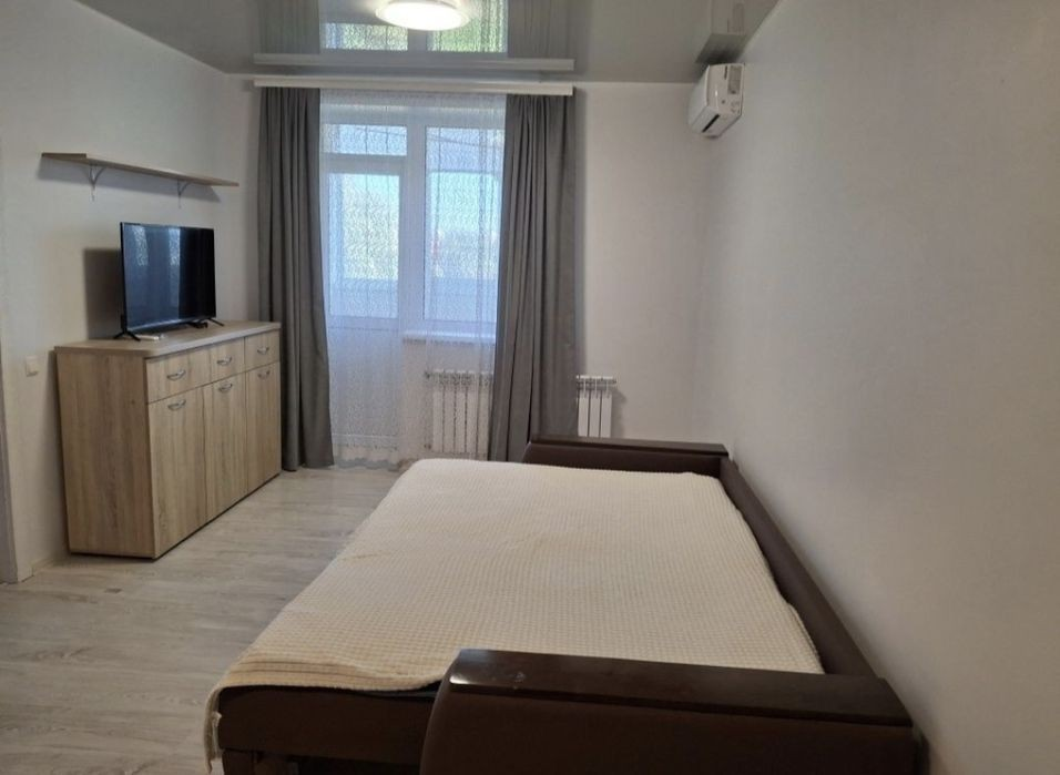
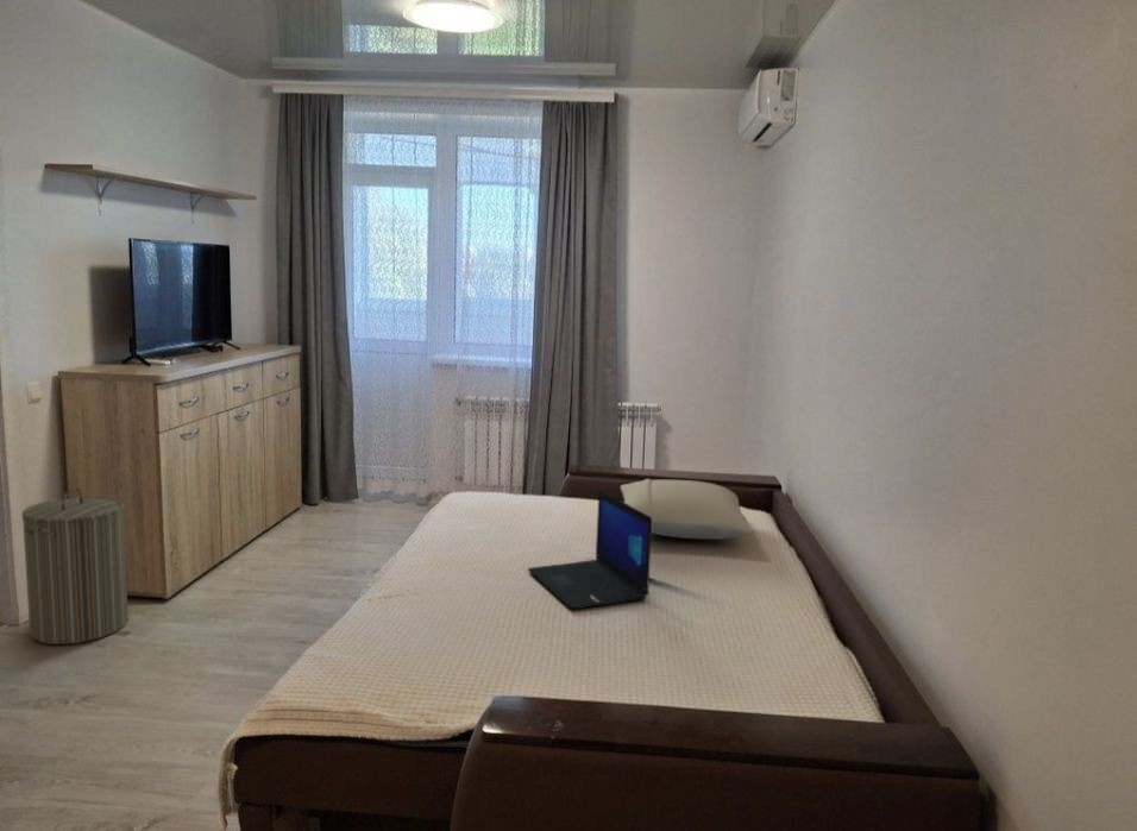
+ laptop (596, 544)
+ pillow (680, 508)
+ laundry hamper (76, 558)
